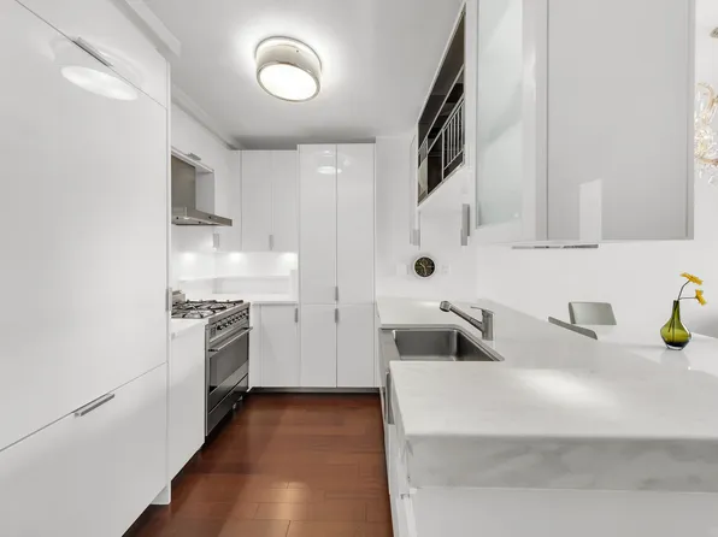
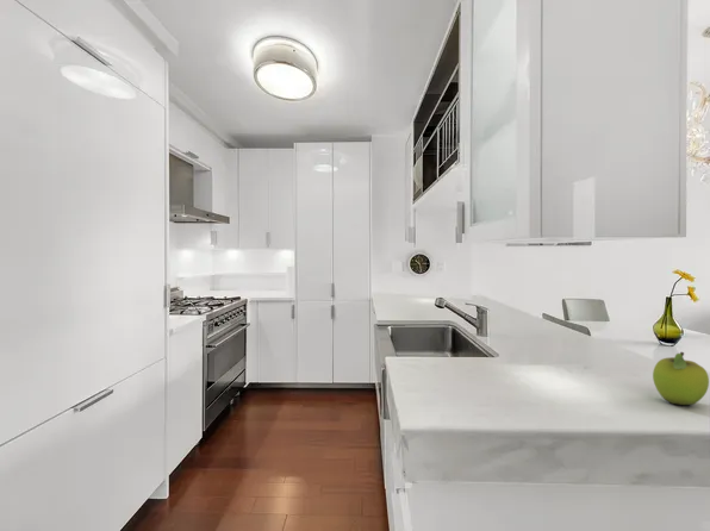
+ fruit (678, 377)
